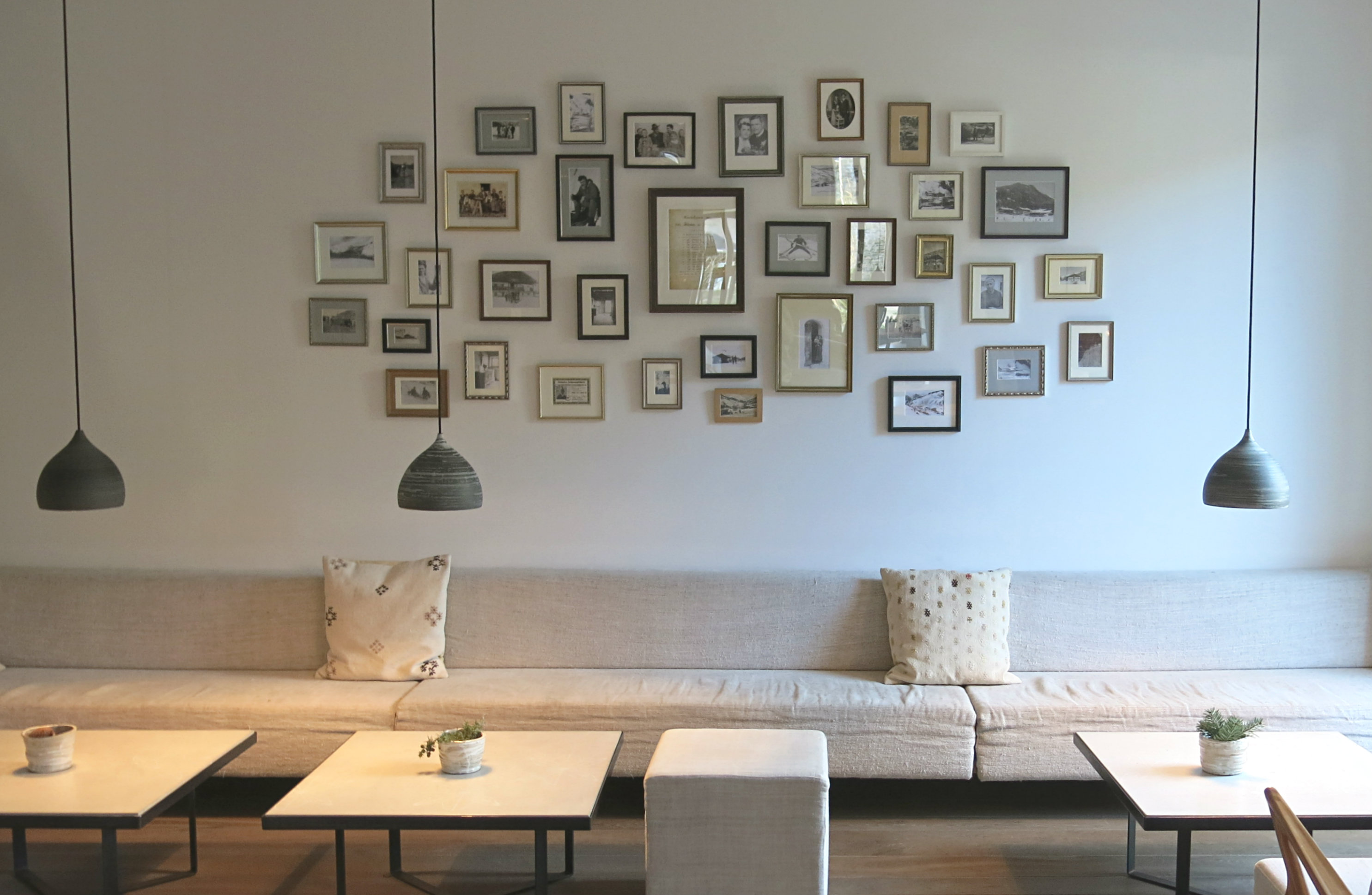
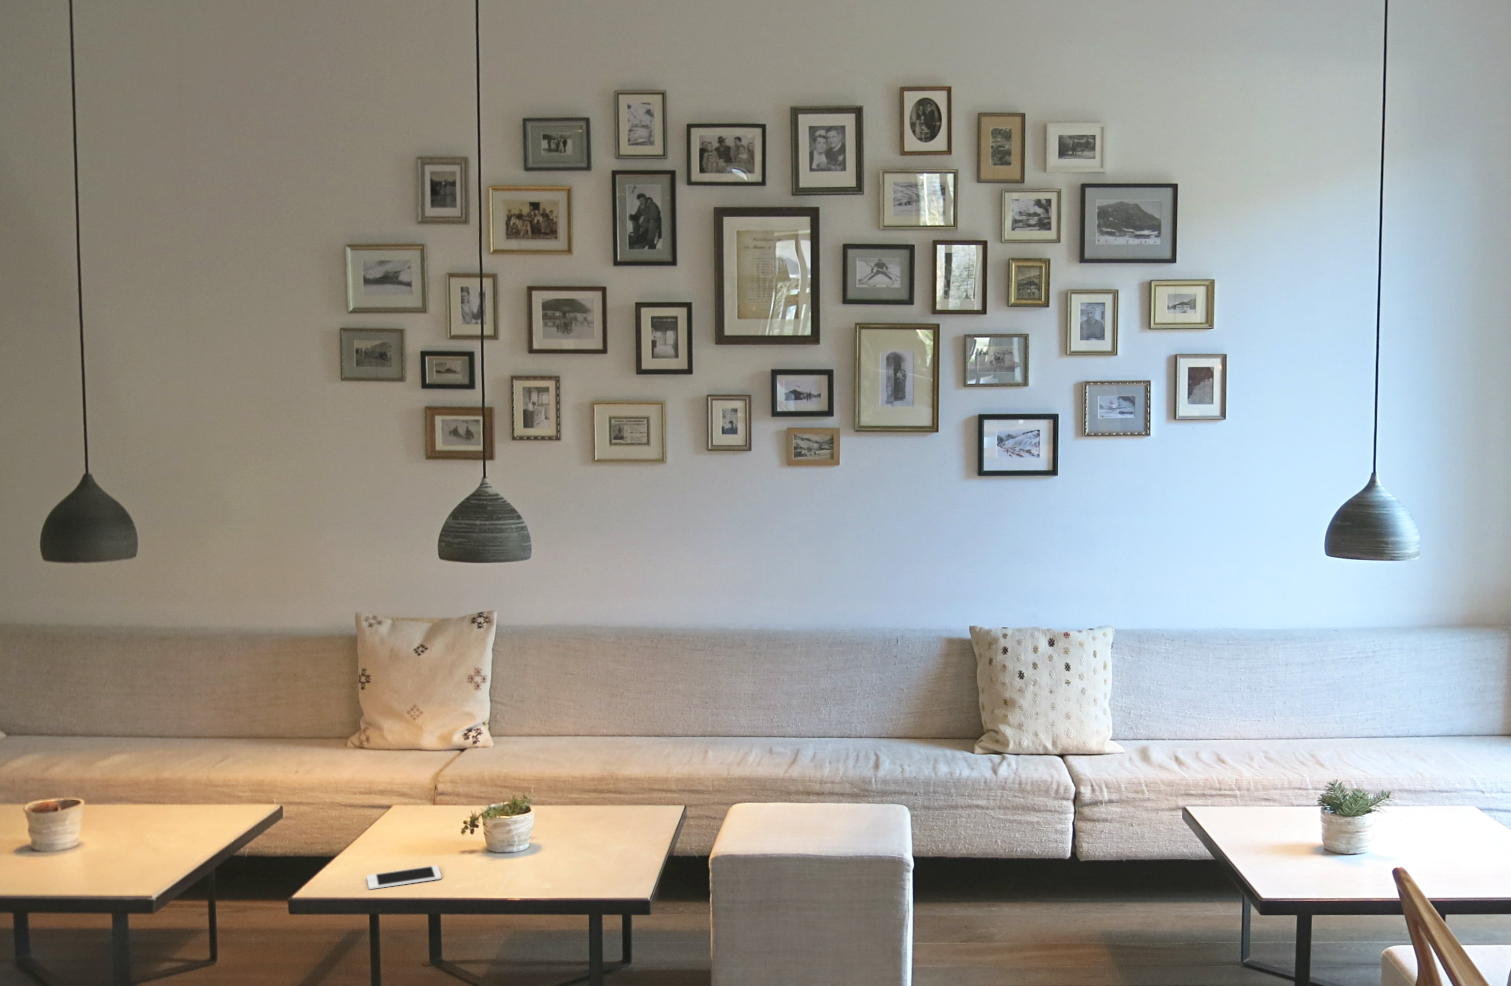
+ cell phone (404, 877)
